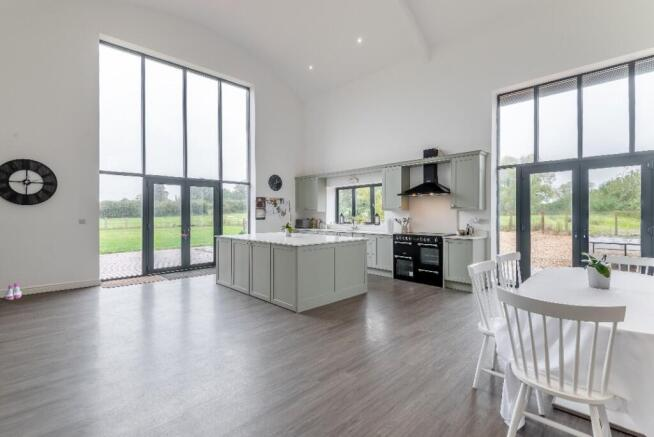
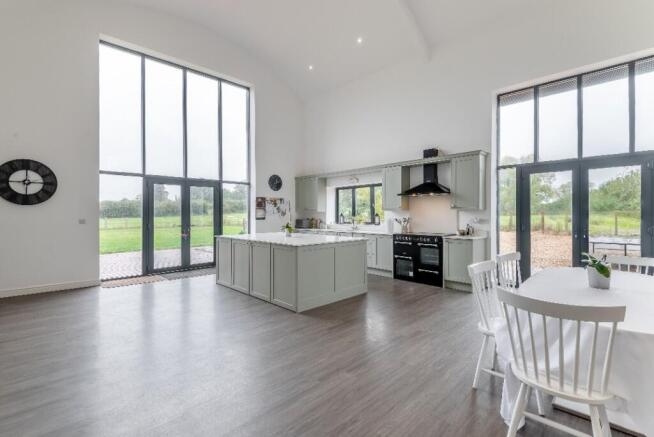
- boots (13, 290)
